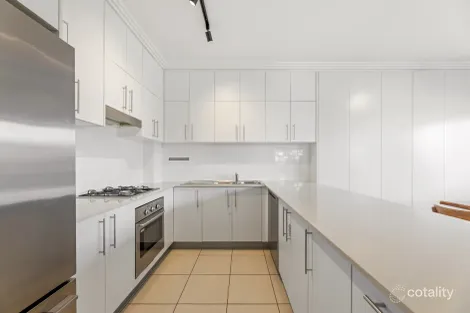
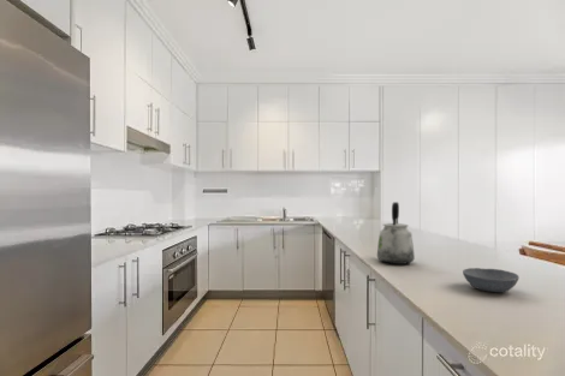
+ kettle (396, 231)
+ bowl (489, 280)
